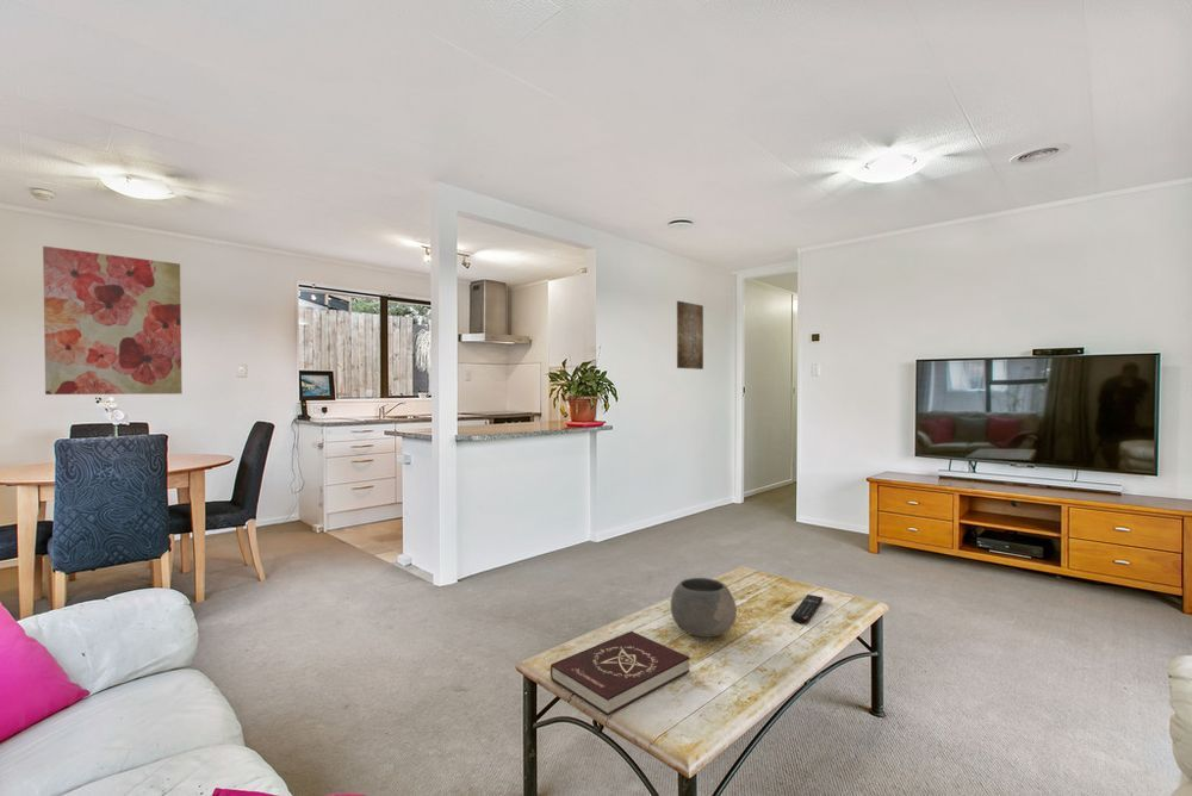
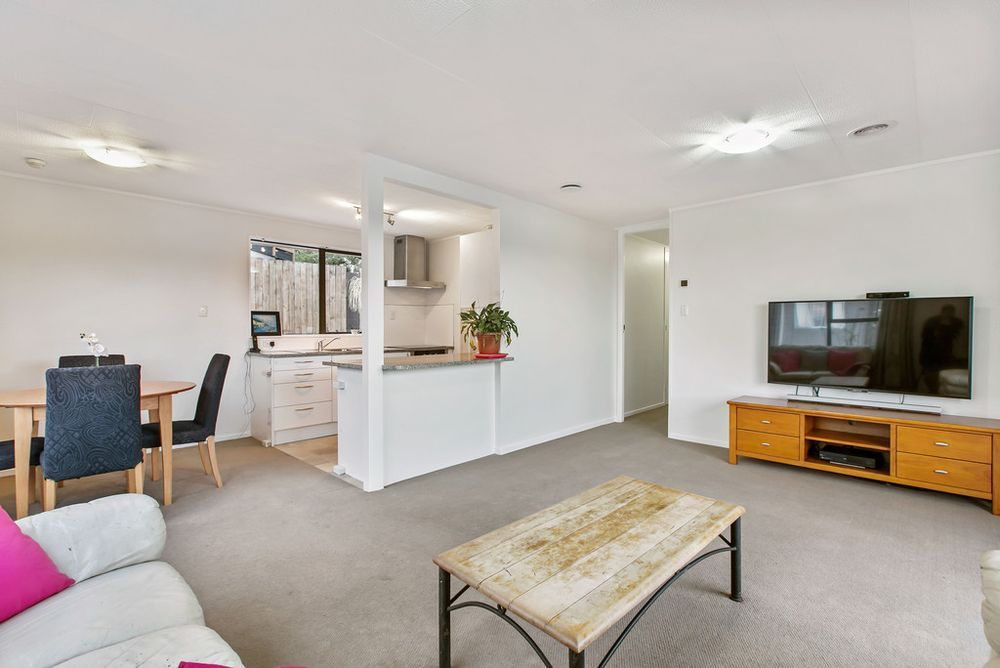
- bowl (702, 608)
- wall art (117, 324)
- wall art (690, 336)
- book (620, 667)
- remote control (807, 608)
